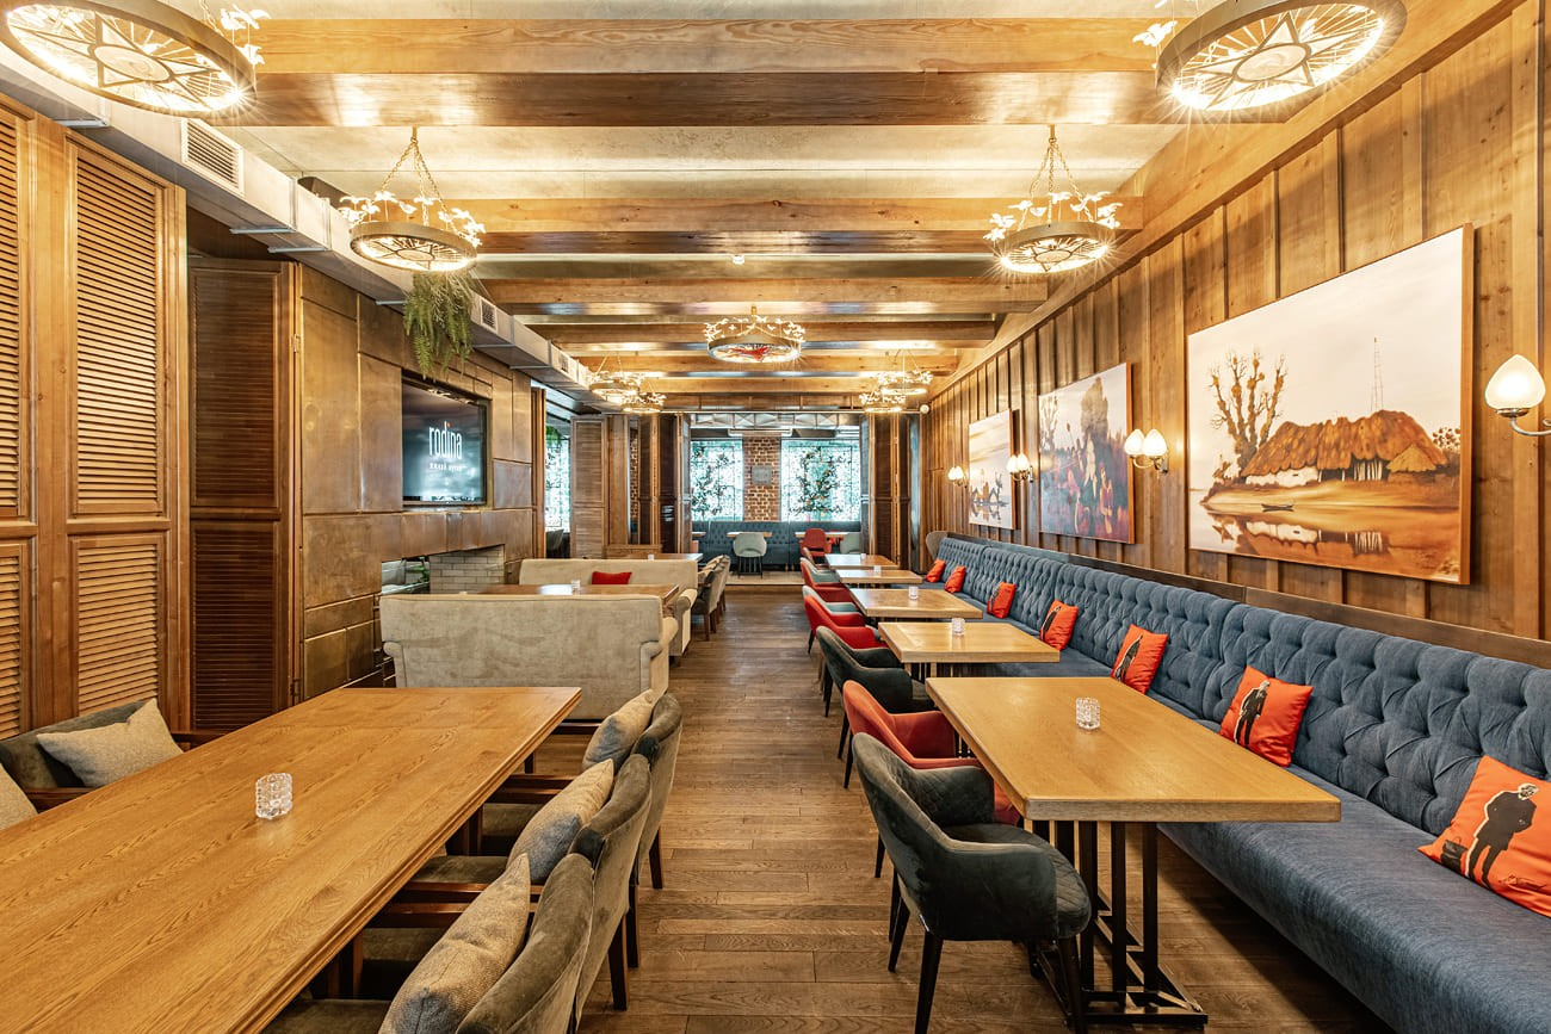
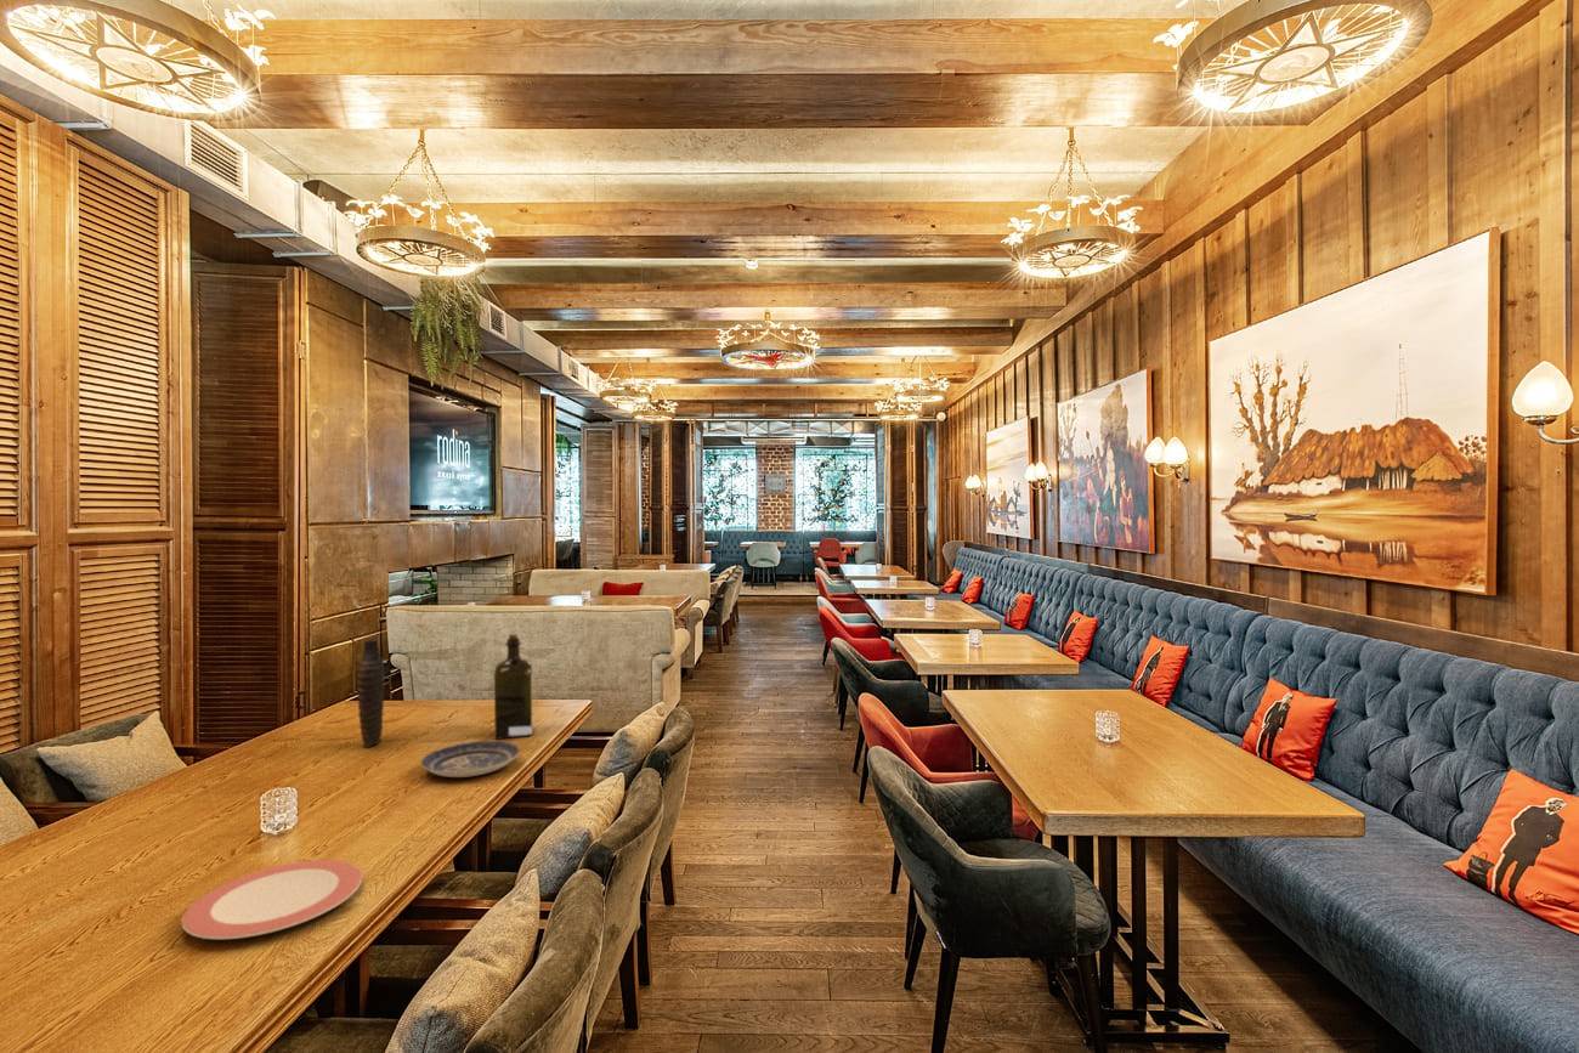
+ decorative vase (370, 691)
+ liquor (514, 683)
+ plate (277, 899)
+ plate (471, 762)
